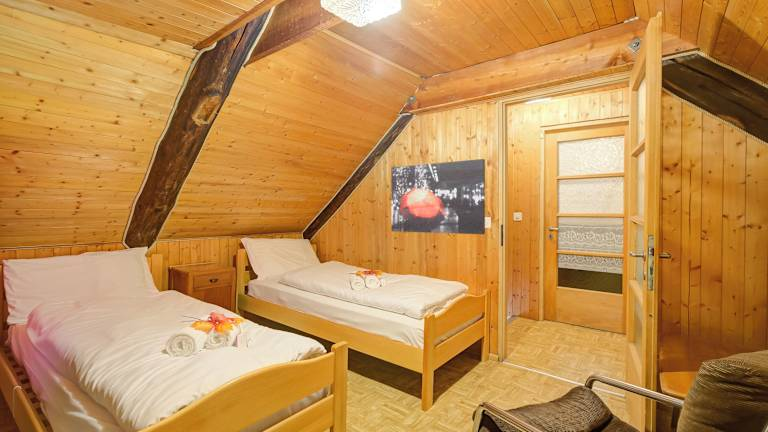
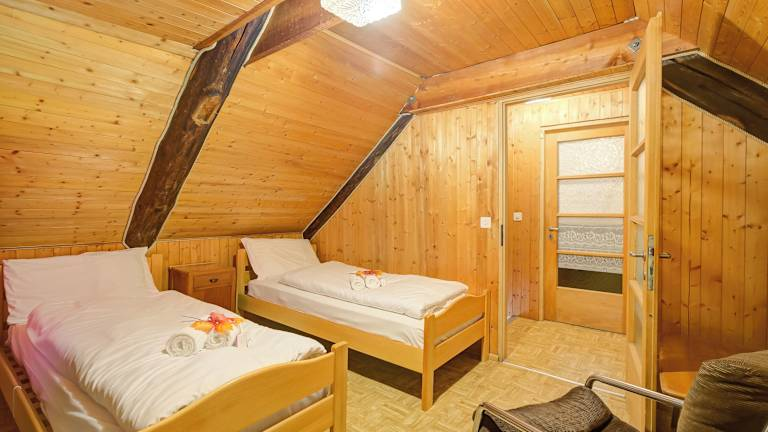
- wall art (434, 198)
